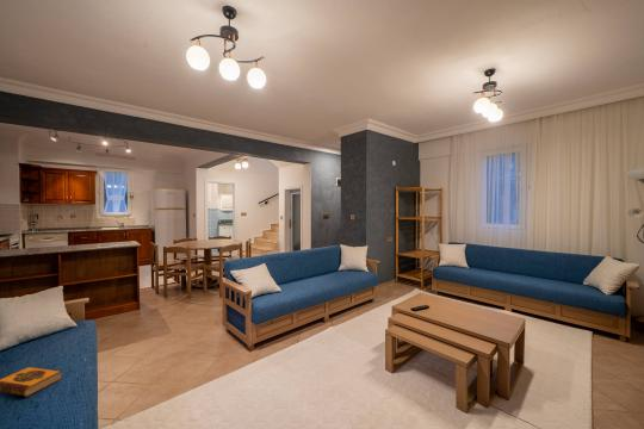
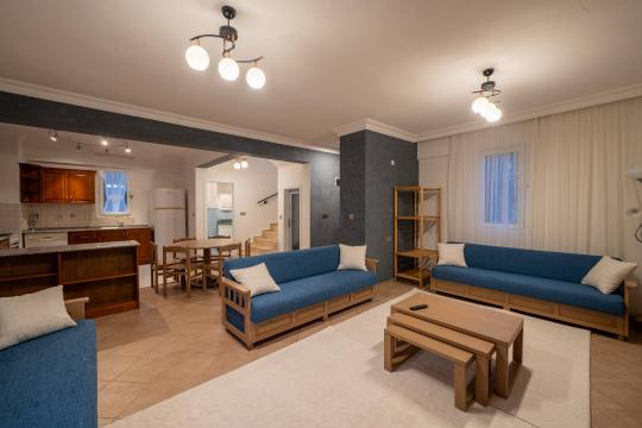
- hardback book (26, 380)
